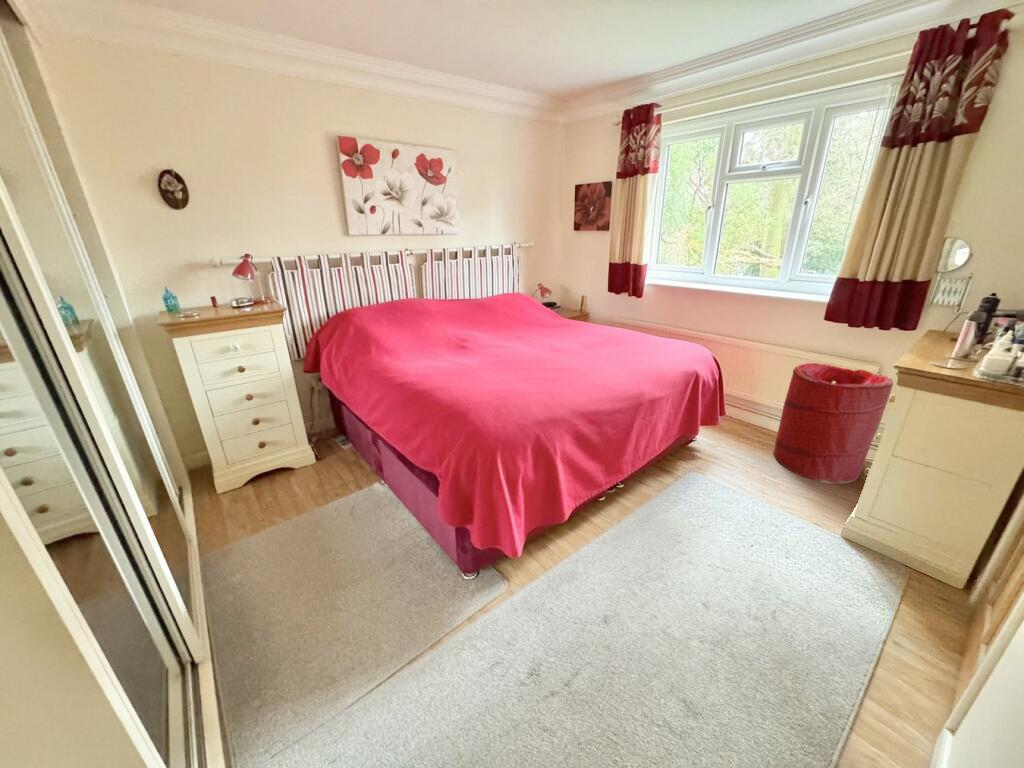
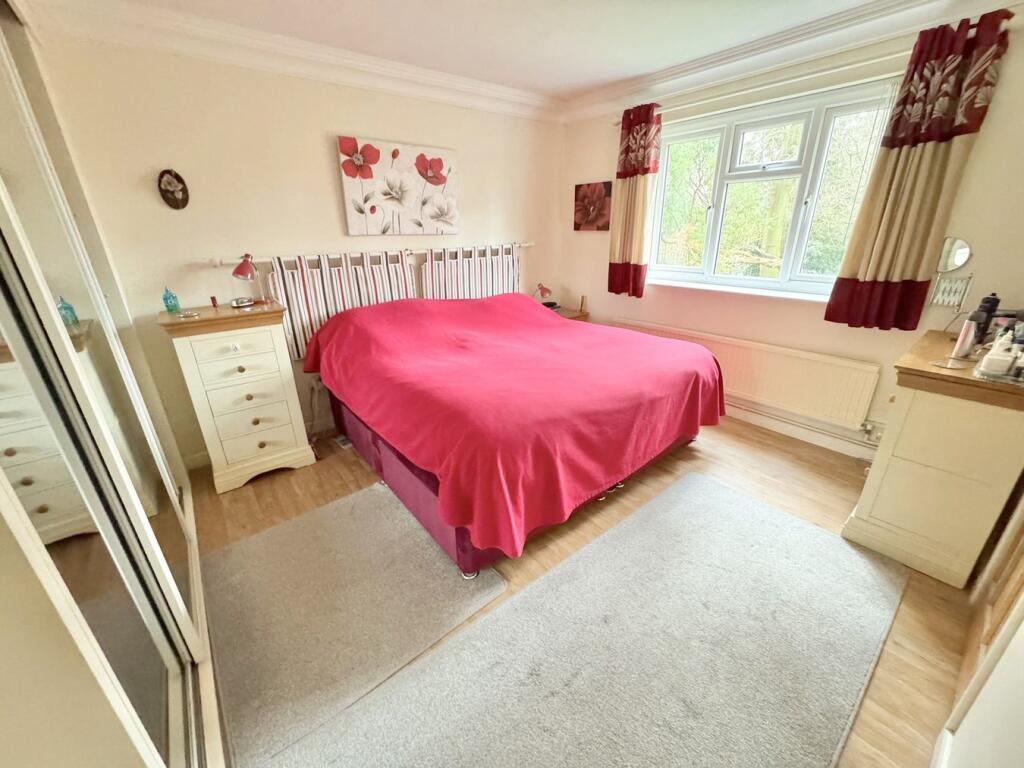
- laundry hamper (828, 418)
